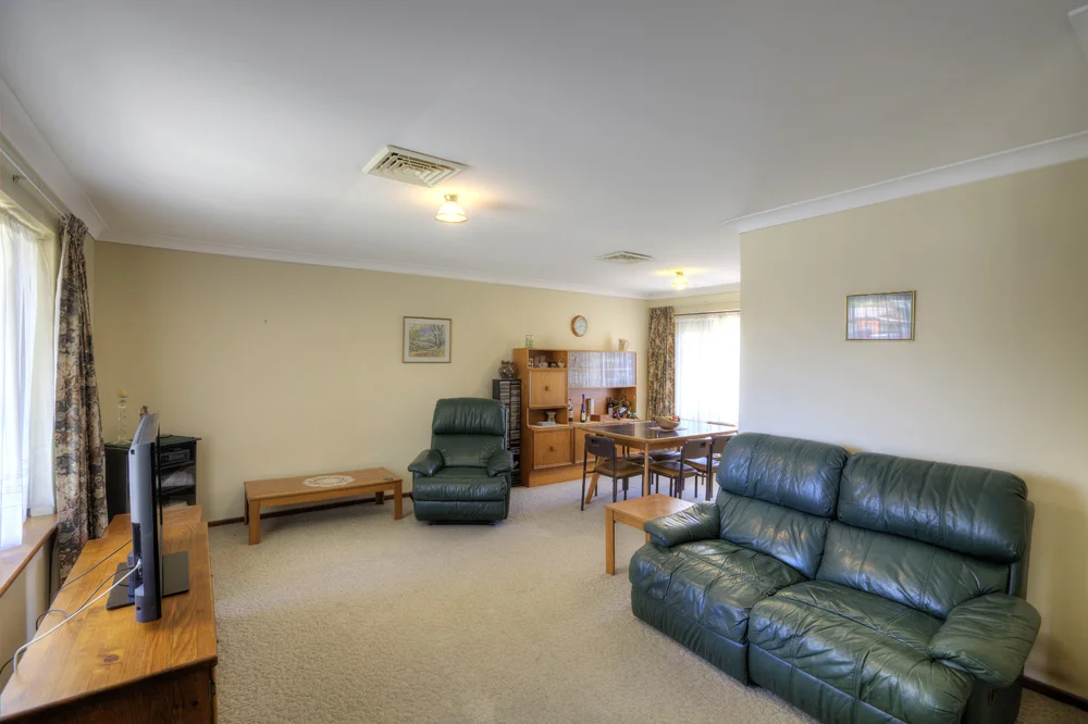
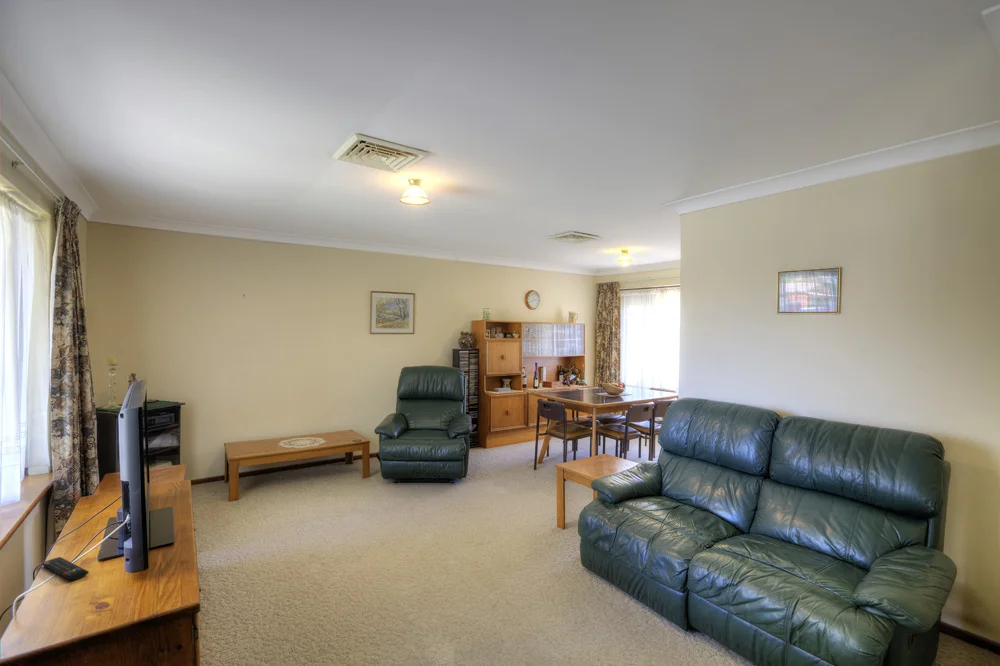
+ remote control (64, 568)
